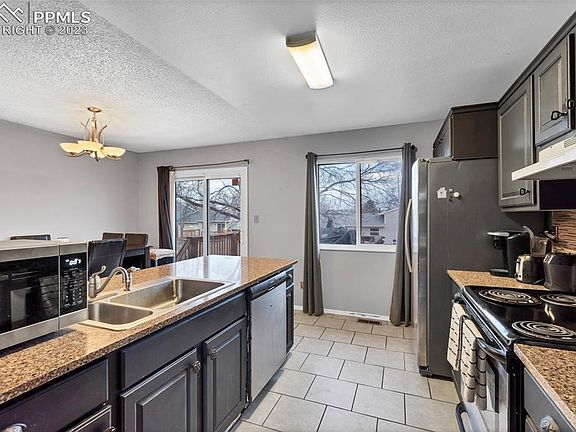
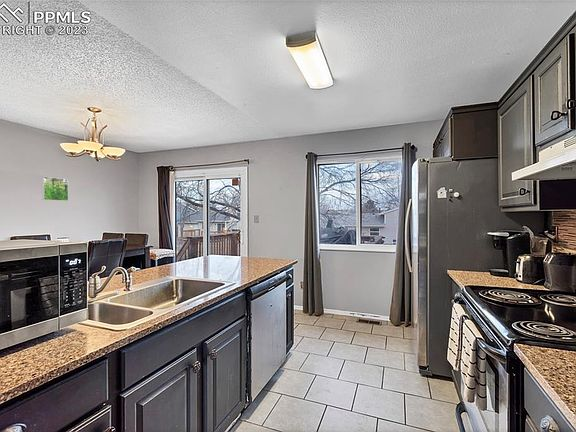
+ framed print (55, 189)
